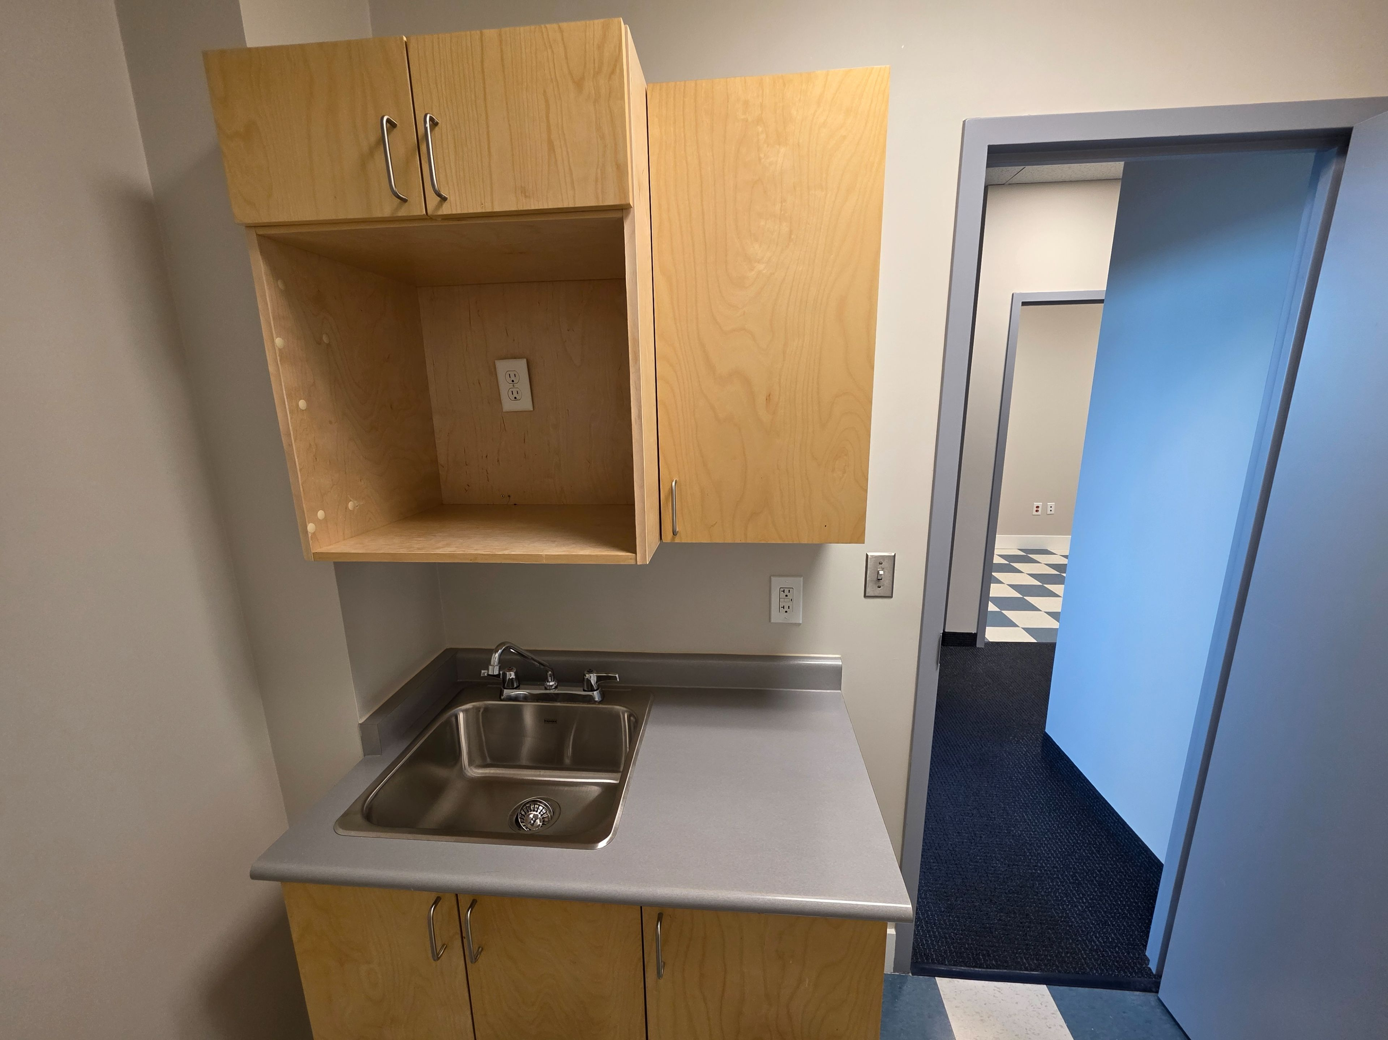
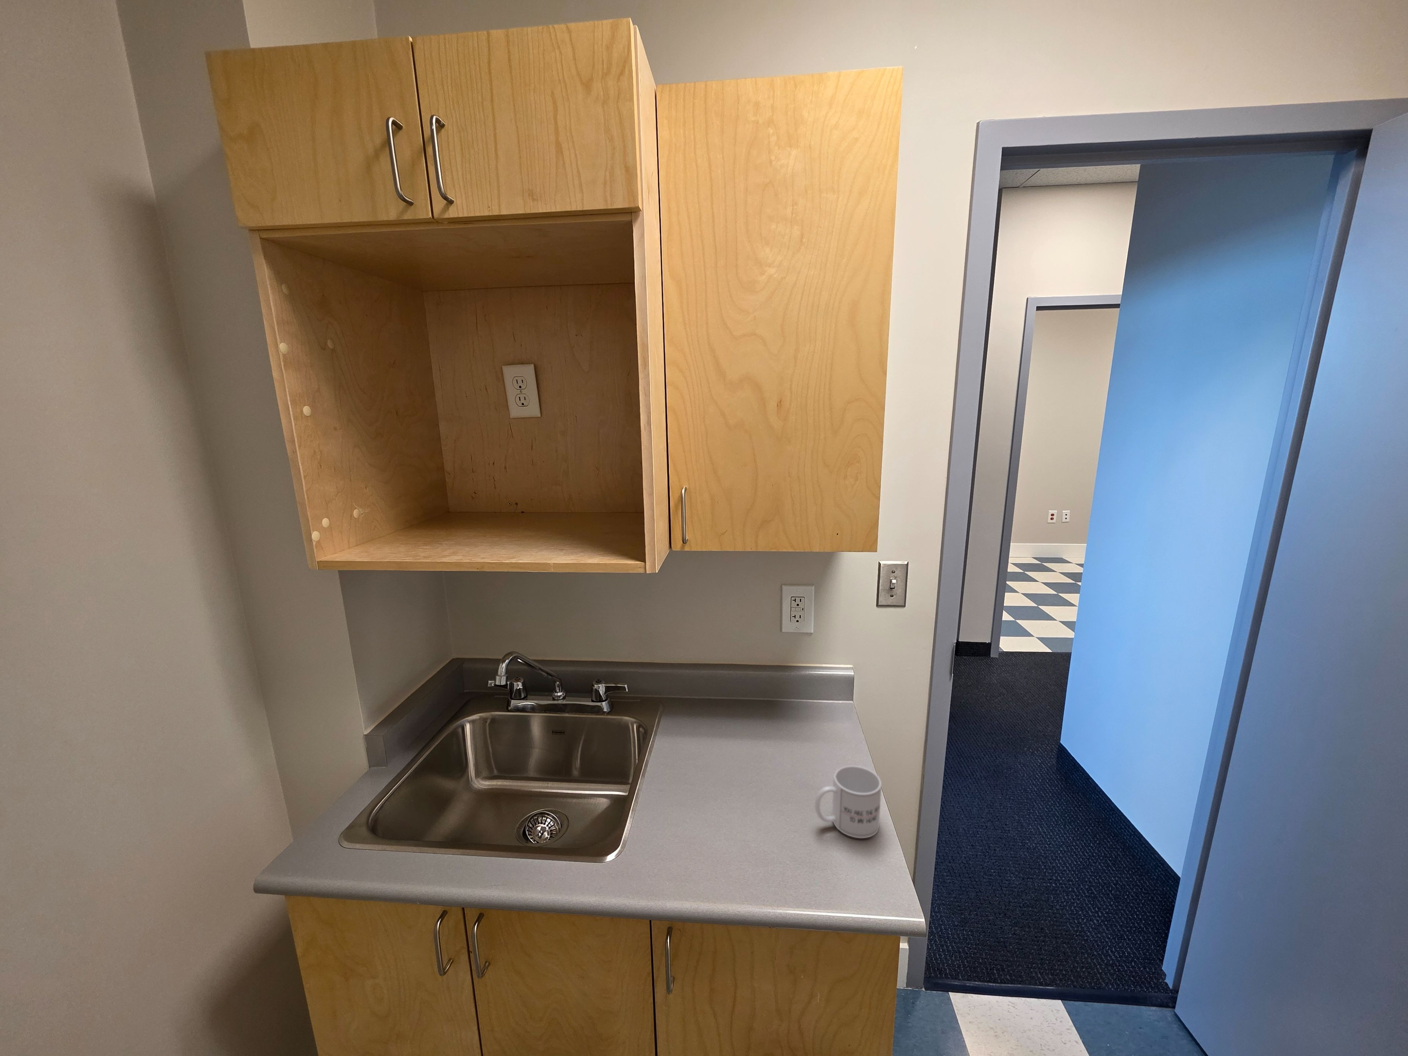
+ mug (847, 802)
